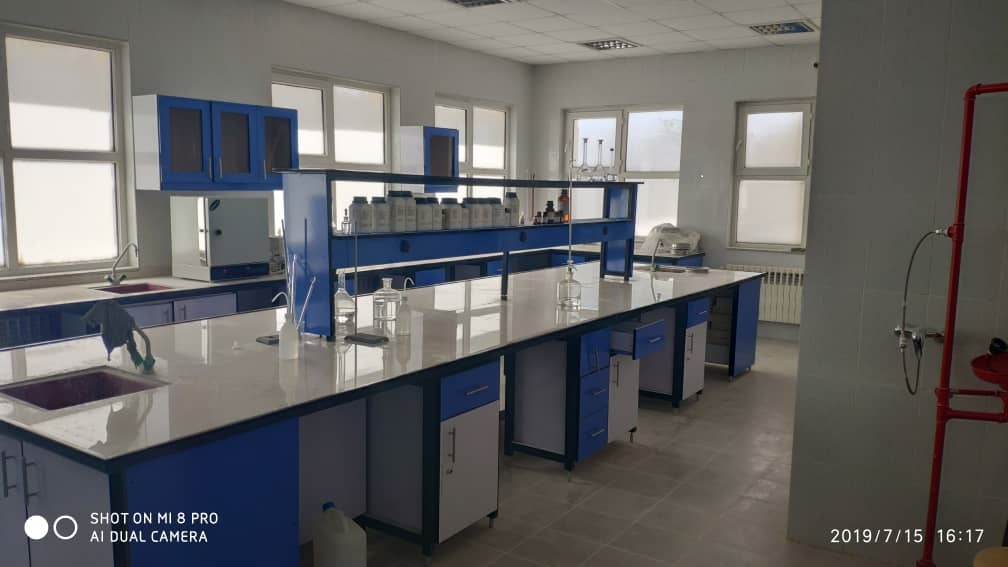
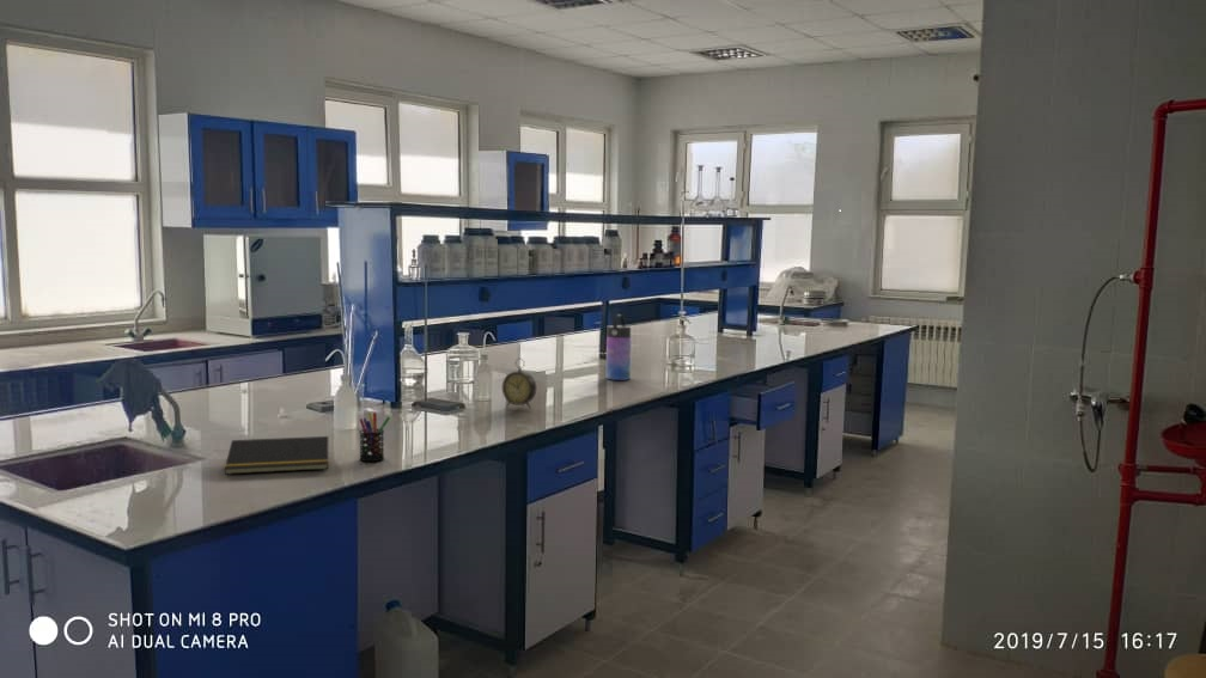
+ water bottle (619, 346)
+ notepad (279, 453)
+ pen holder (374, 434)
+ alarm clock (519, 383)
